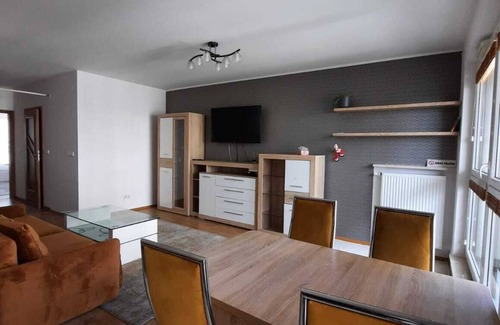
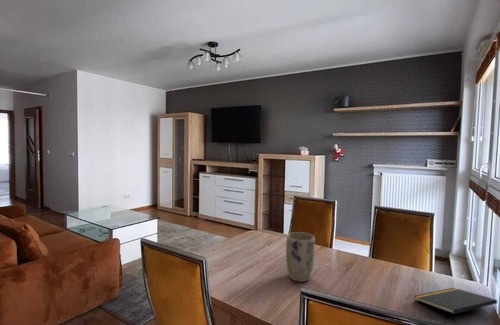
+ plant pot (300, 256)
+ notepad (453, 299)
